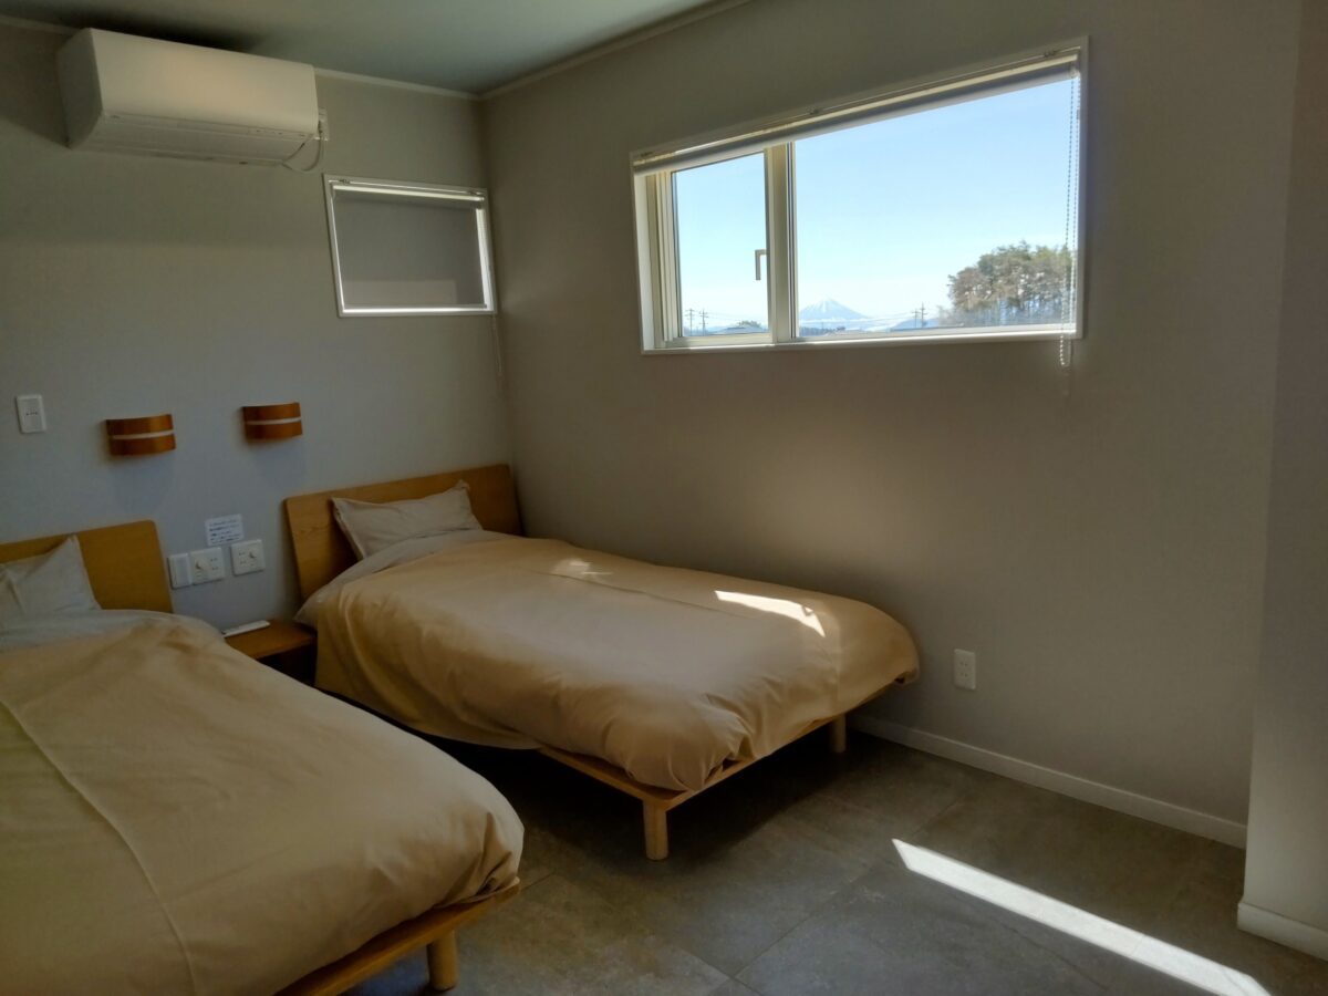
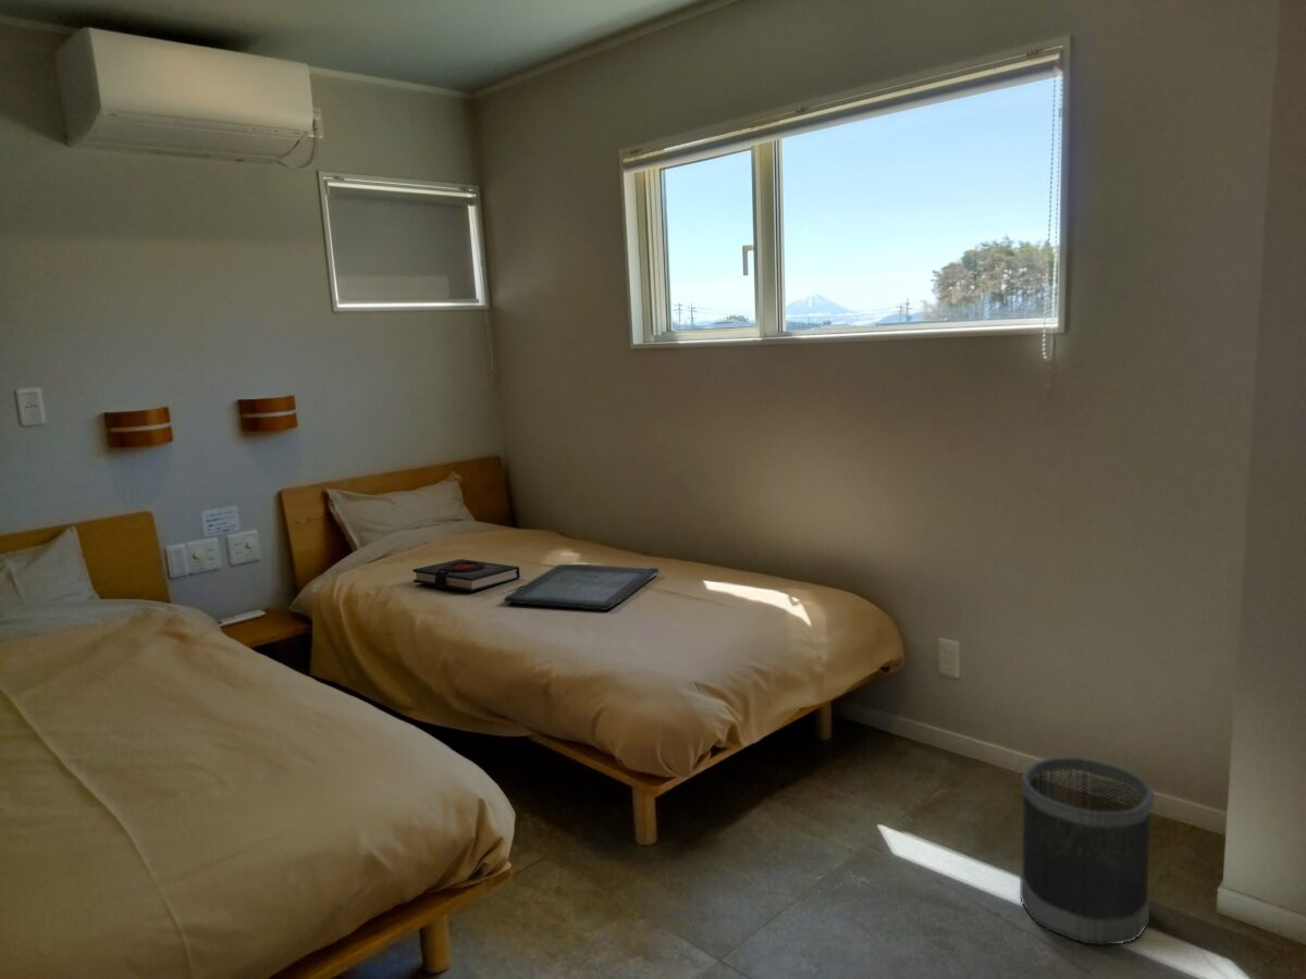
+ book (465, 571)
+ serving tray (582, 584)
+ wastebasket (1084, 846)
